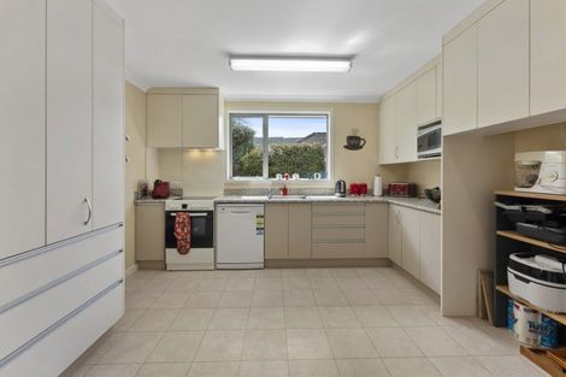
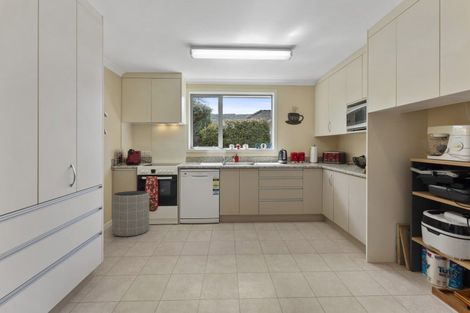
+ trash can (131, 212)
